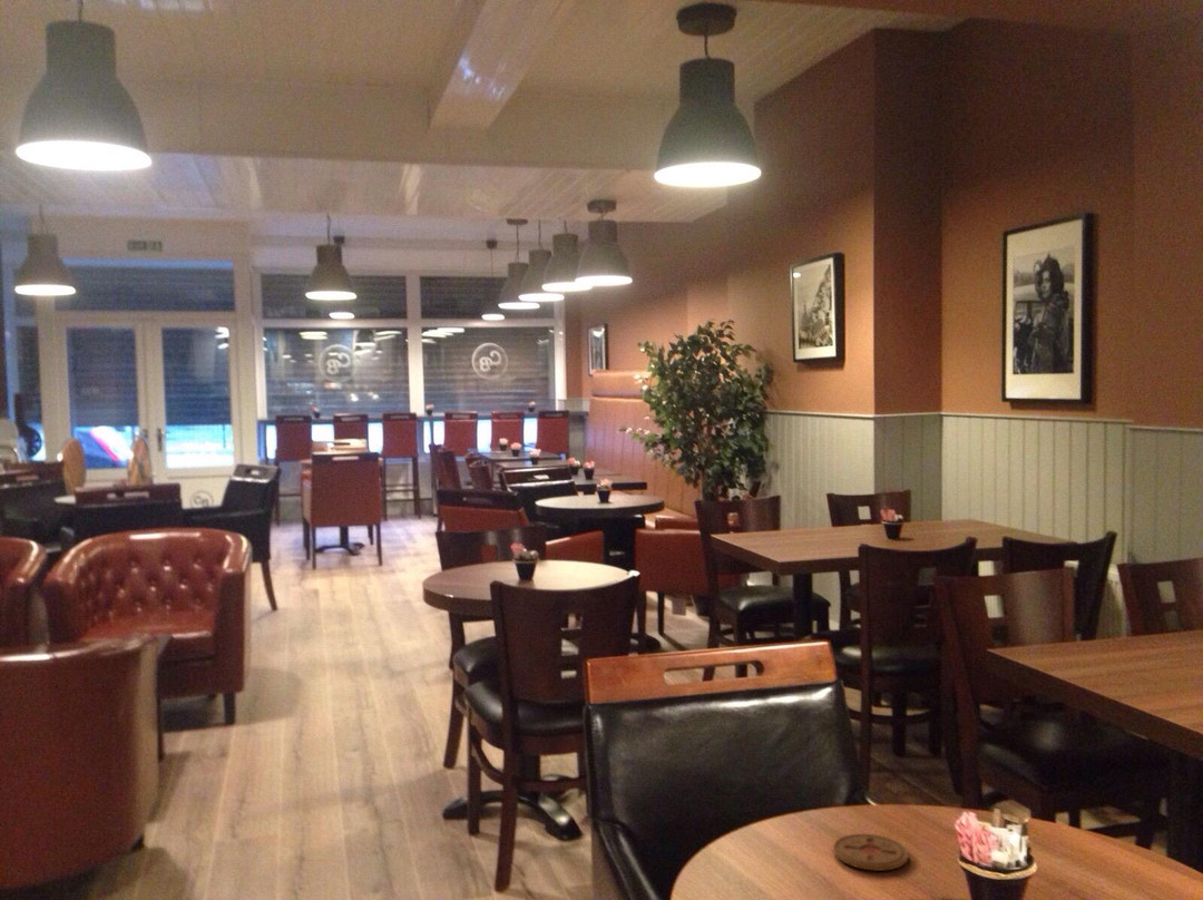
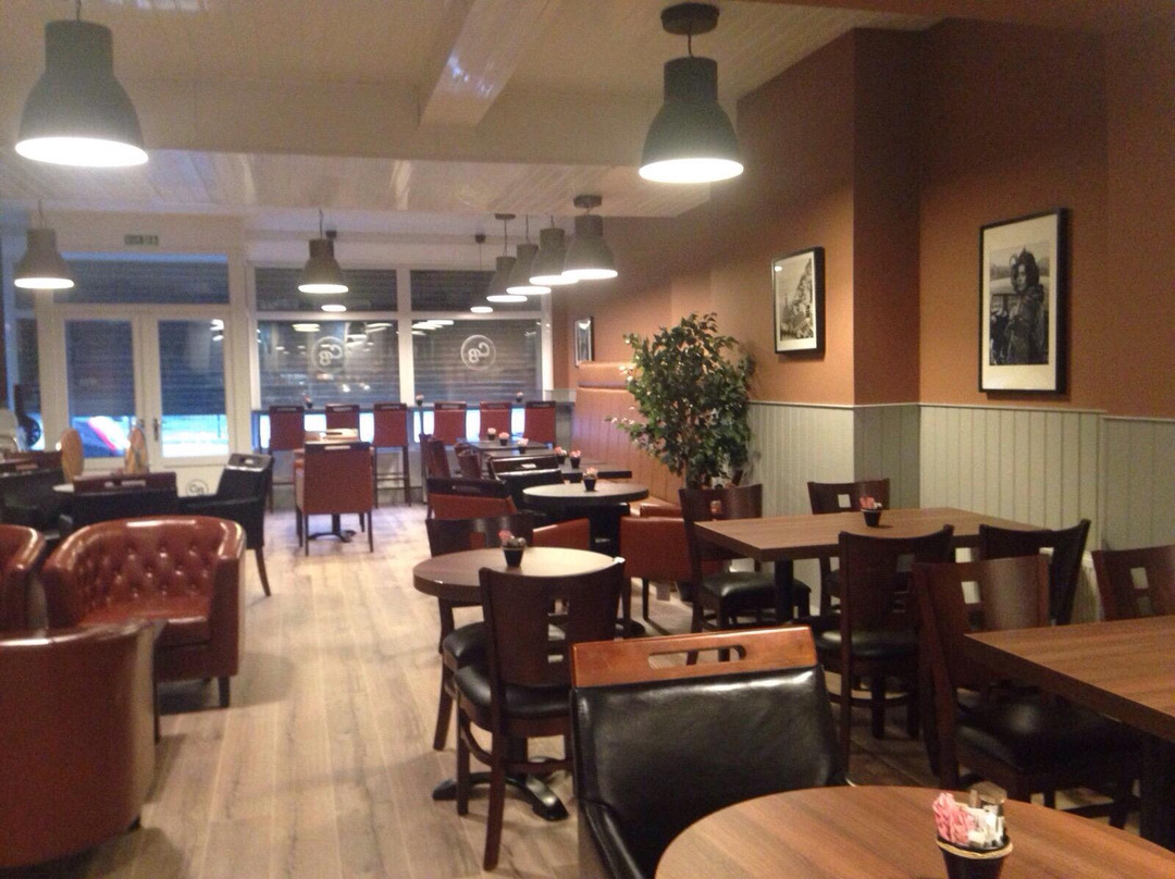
- coaster (870, 851)
